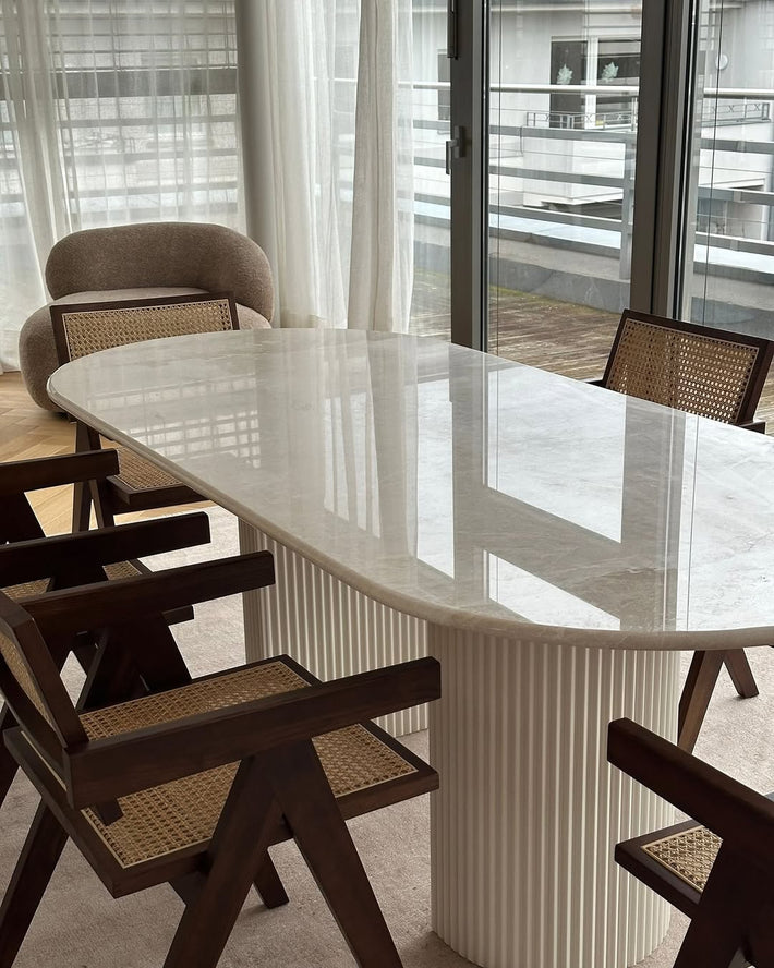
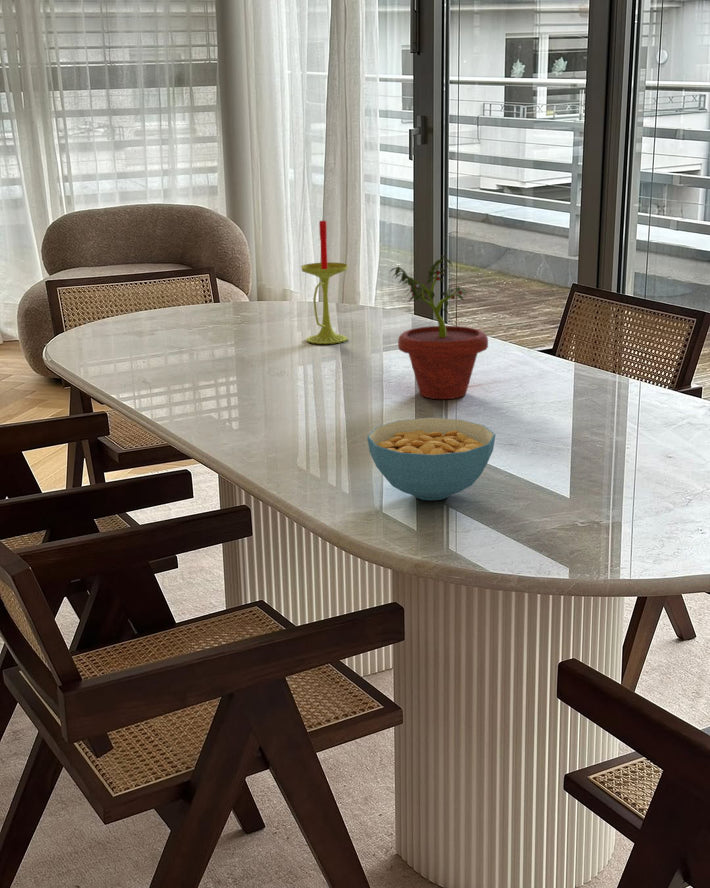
+ candle (324, 279)
+ cereal bowl (431, 464)
+ potted plant (439, 324)
